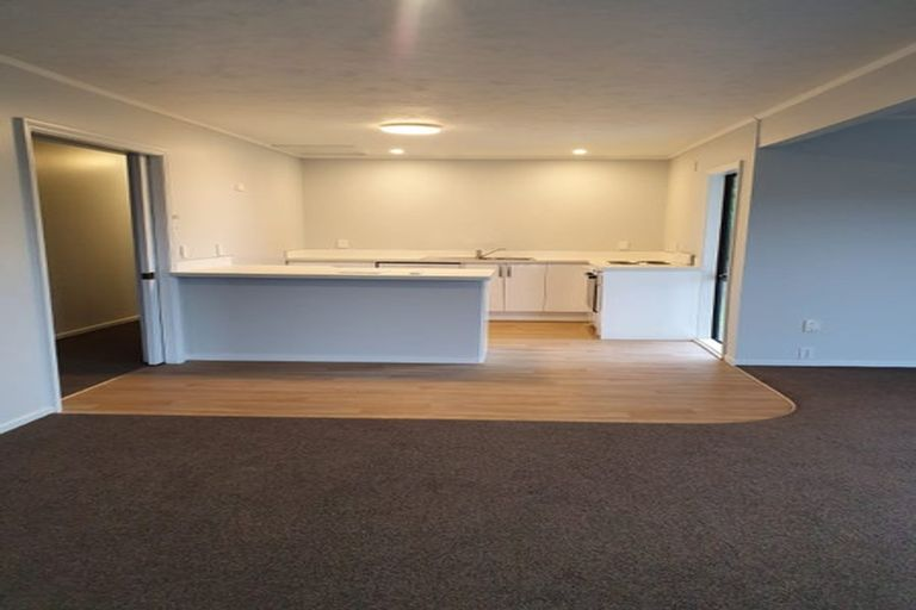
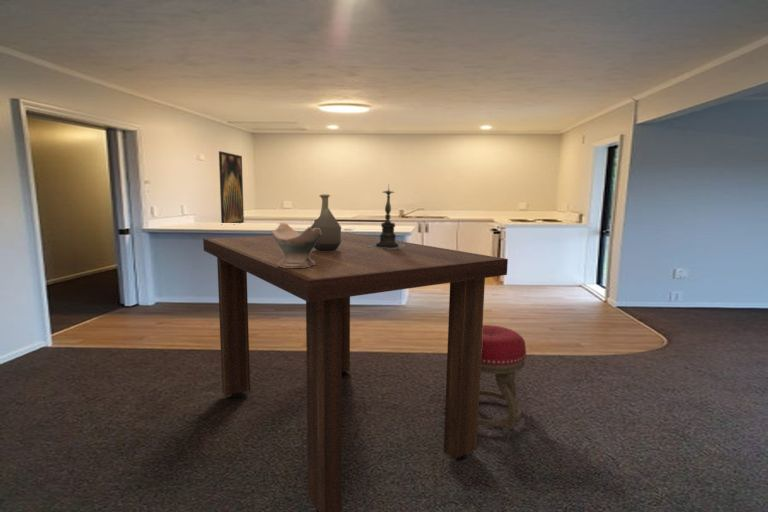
+ candle holder (387, 214)
+ vase (326, 222)
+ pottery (294, 244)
+ dining table (334, 337)
+ stool (488, 372)
+ wall art (232, 189)
